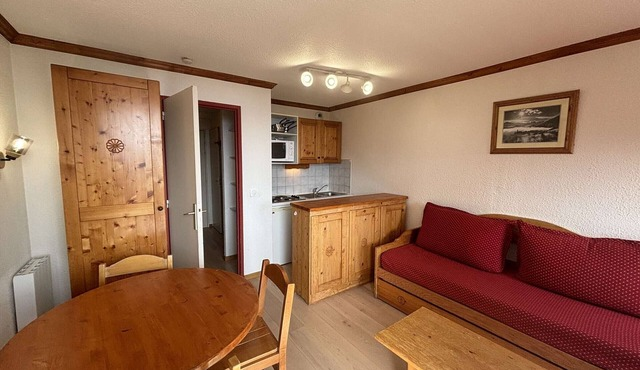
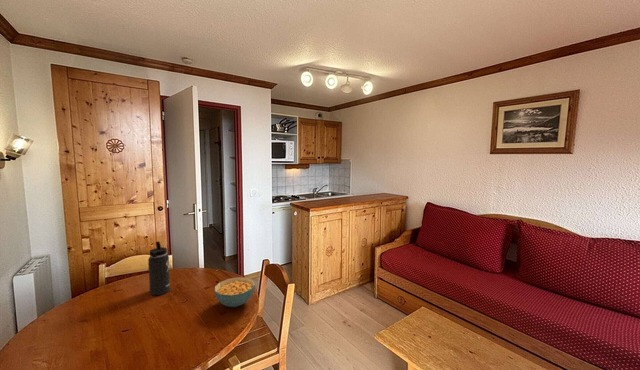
+ cereal bowl (235, 294)
+ thermos bottle (158, 267)
